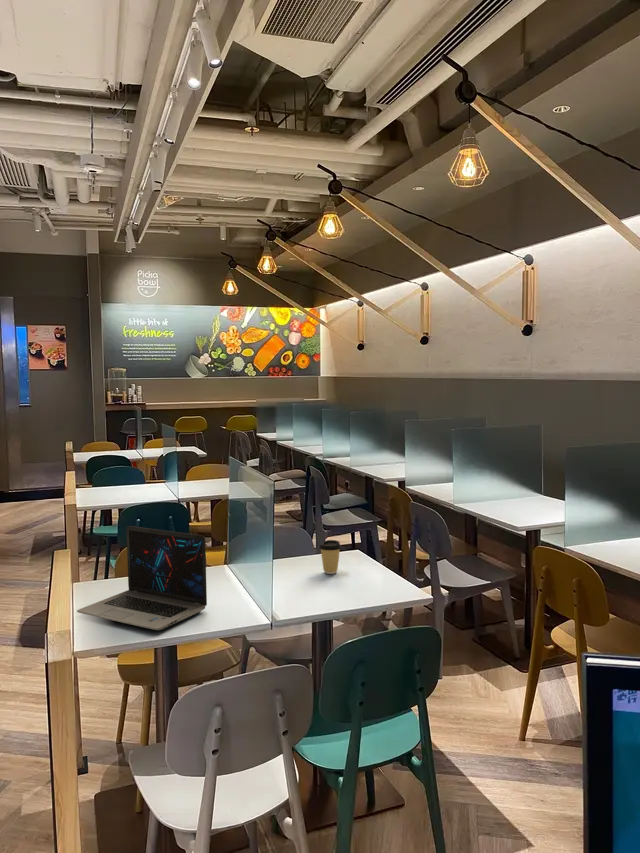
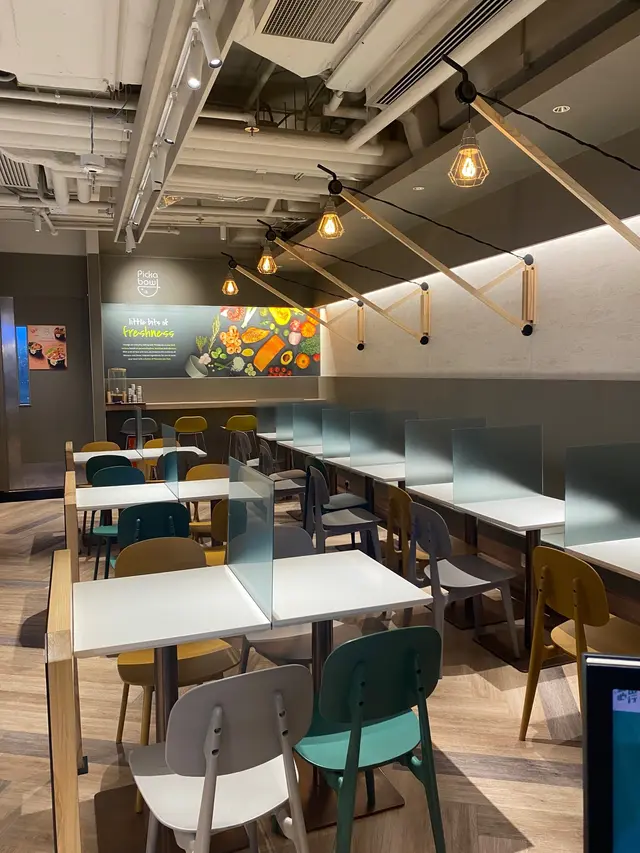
- coffee cup (330, 557)
- laptop (141, 575)
